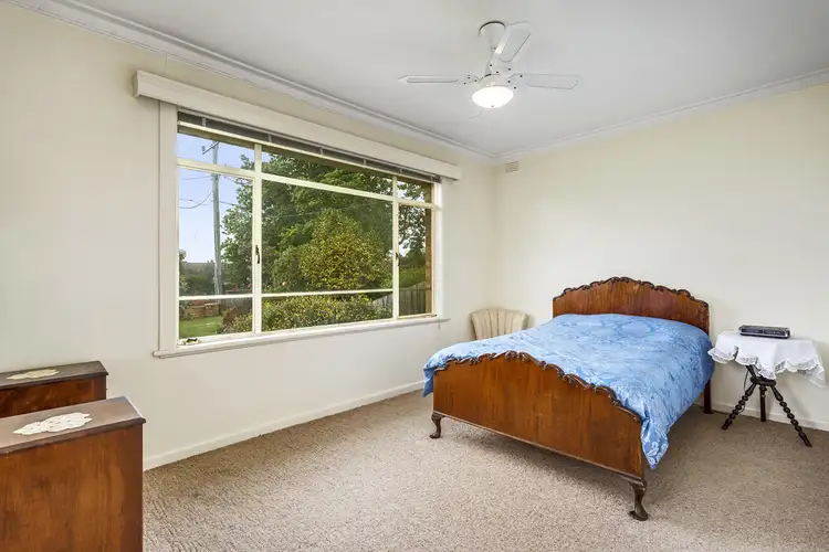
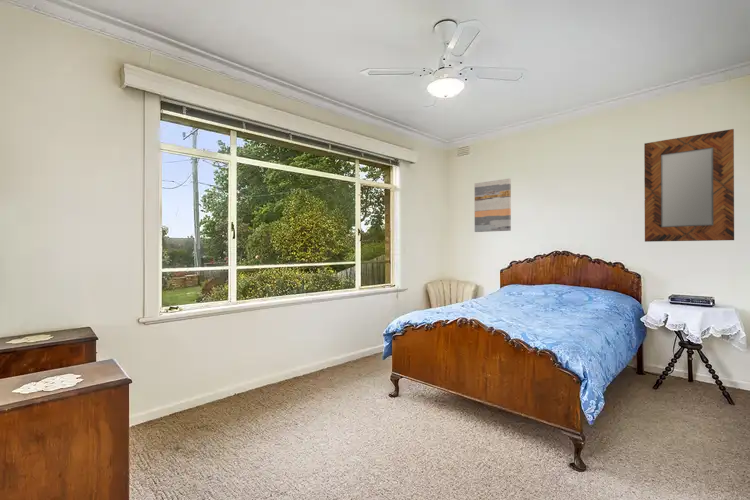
+ wall art (492, 206)
+ home mirror (686, 188)
